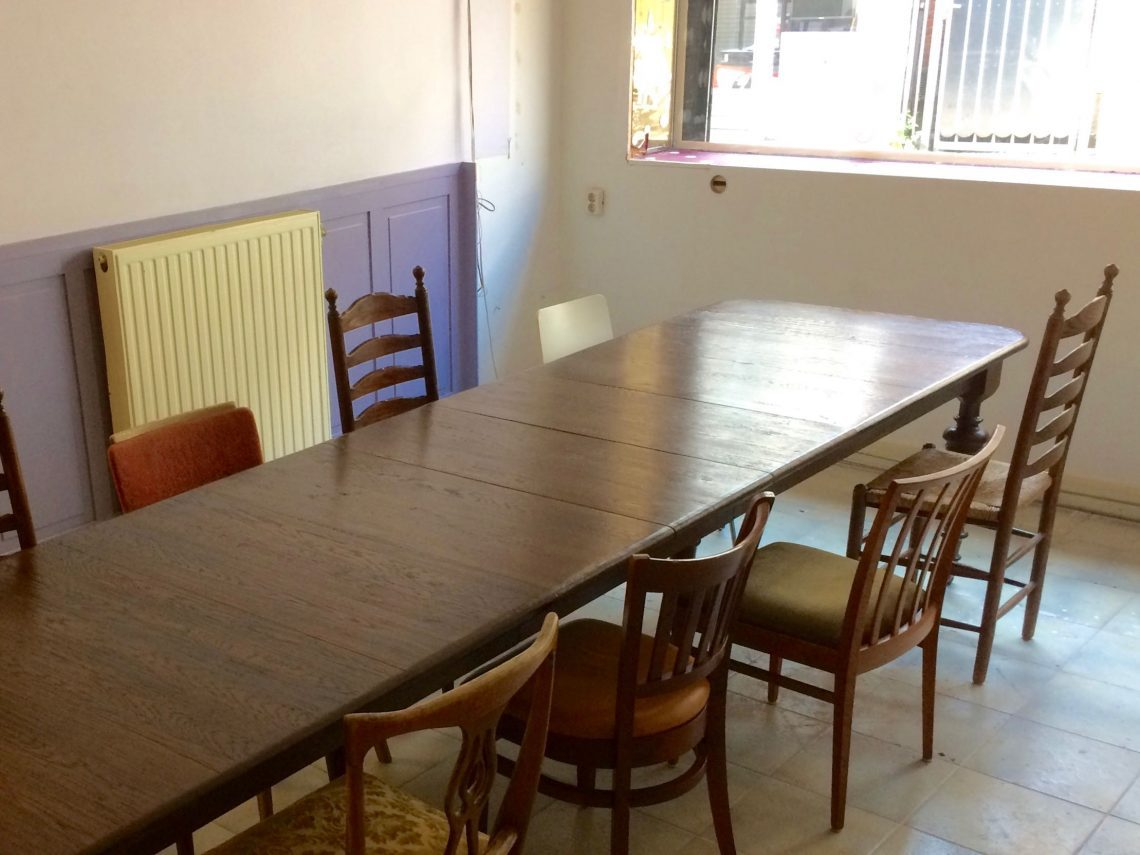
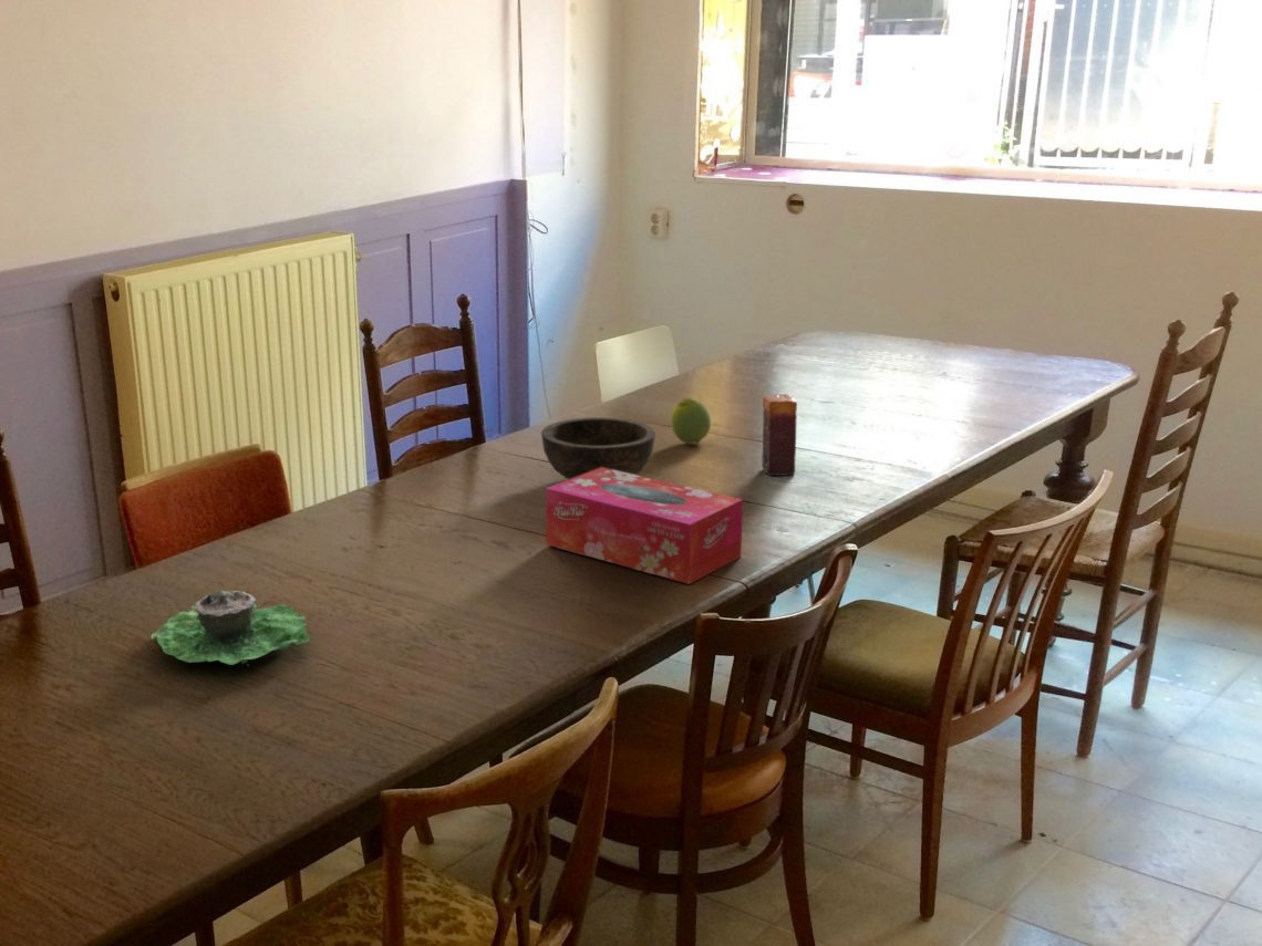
+ bowl (598, 457)
+ tissue box (642, 522)
+ candle (778, 434)
+ succulent planter (228, 615)
+ fruit (691, 420)
